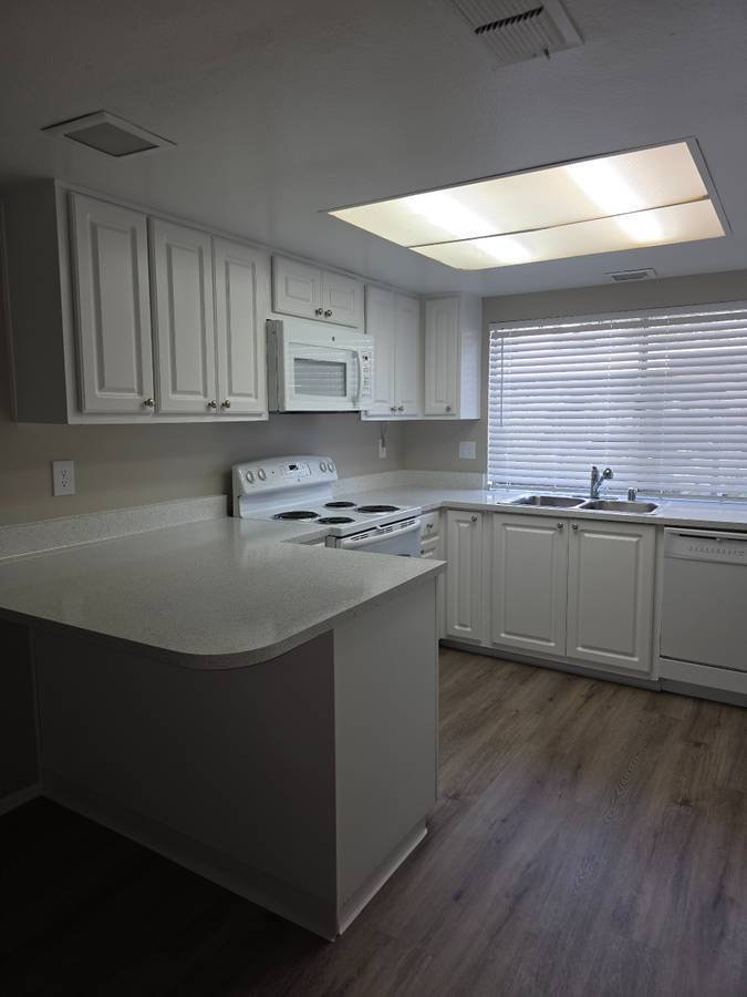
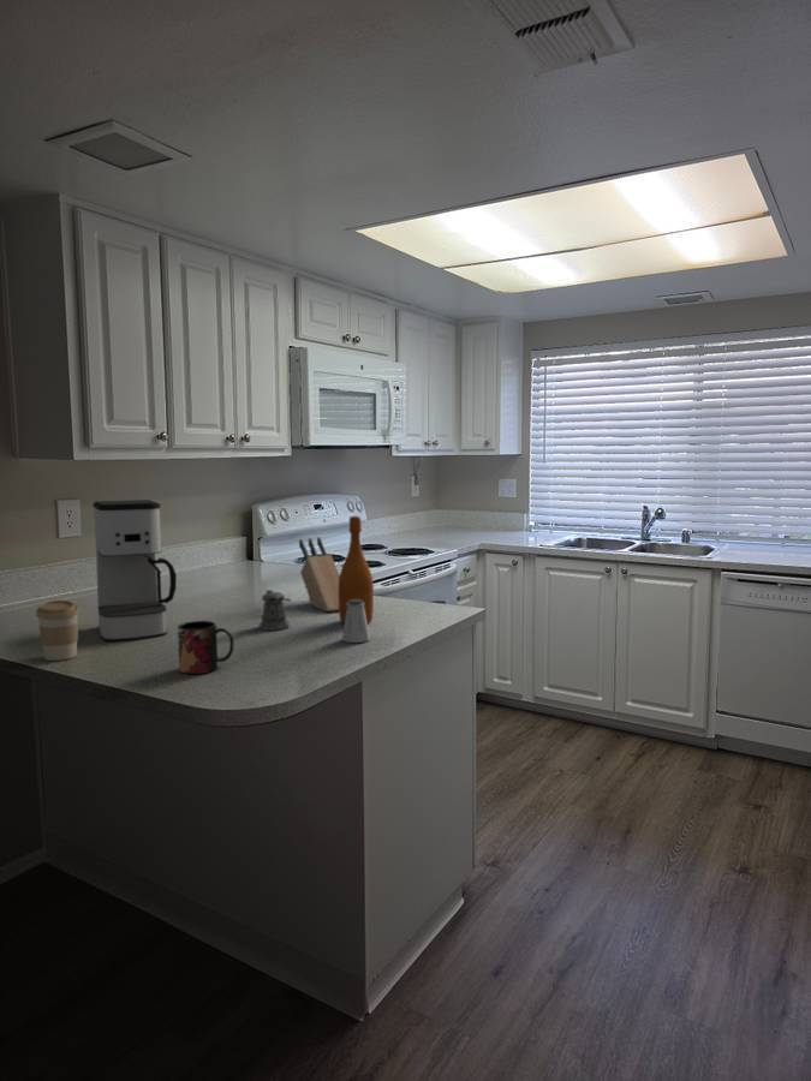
+ knife block (323, 572)
+ saltshaker (356, 620)
+ coffee maker (136, 567)
+ coffee cup (59, 629)
+ mug (205, 645)
+ wine bottle (354, 568)
+ pepper shaker (275, 609)
